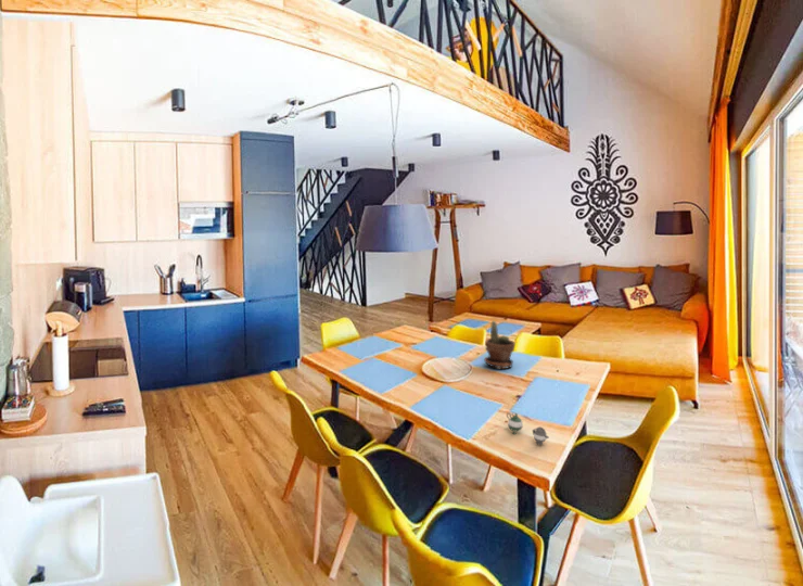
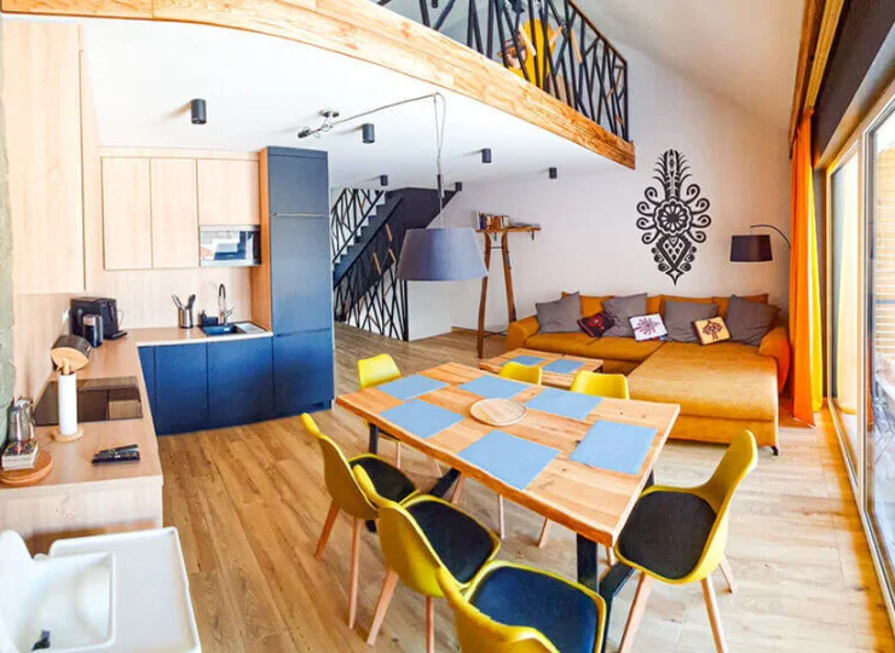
- potted plant (499, 343)
- teapot (522, 425)
